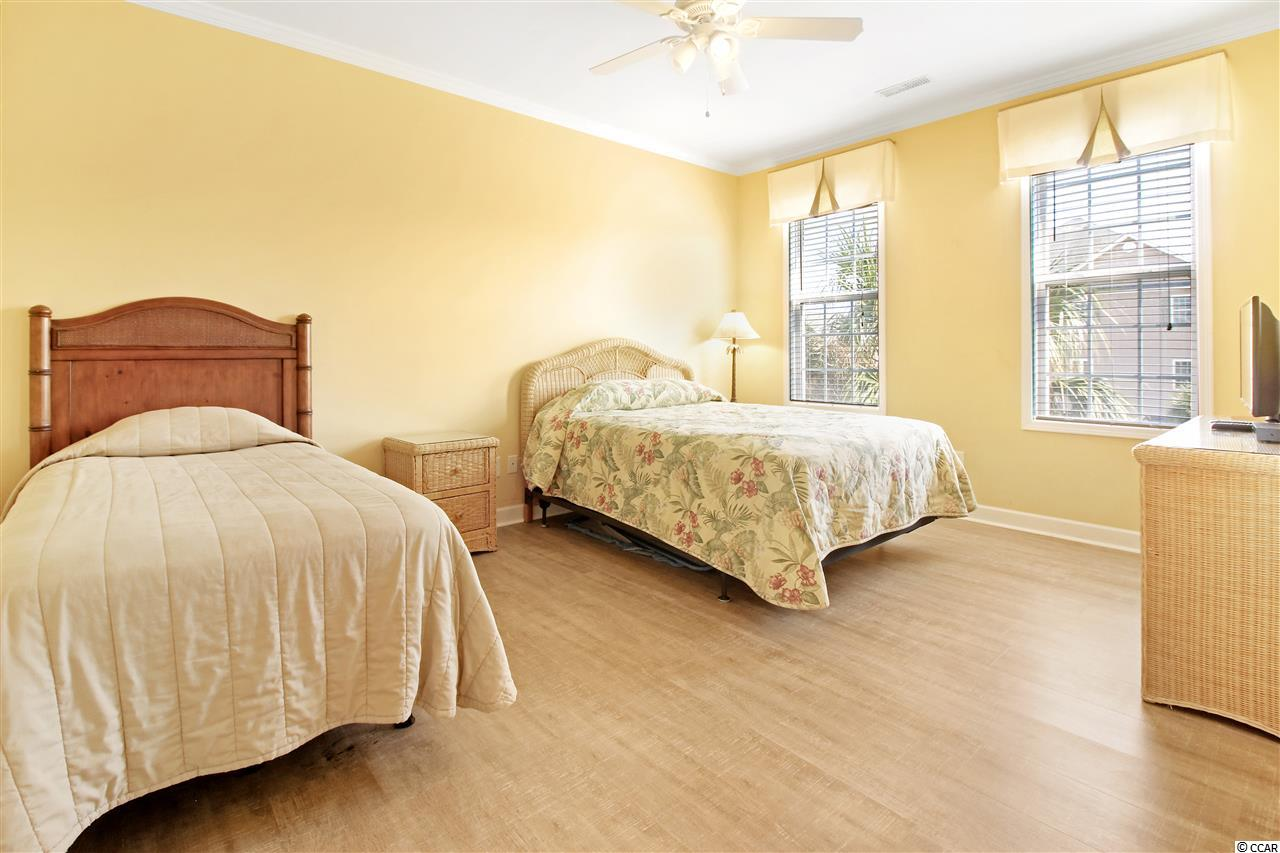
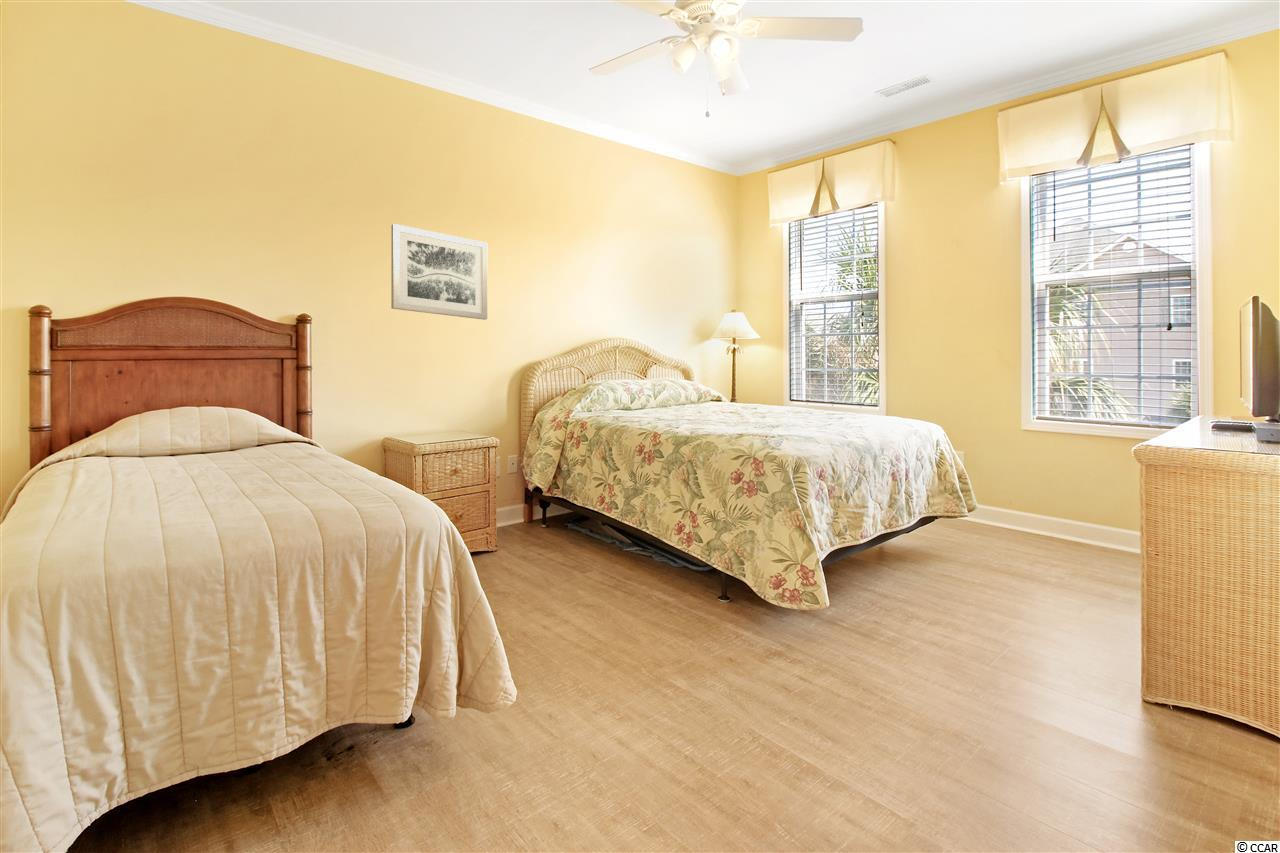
+ wall art (441, 274)
